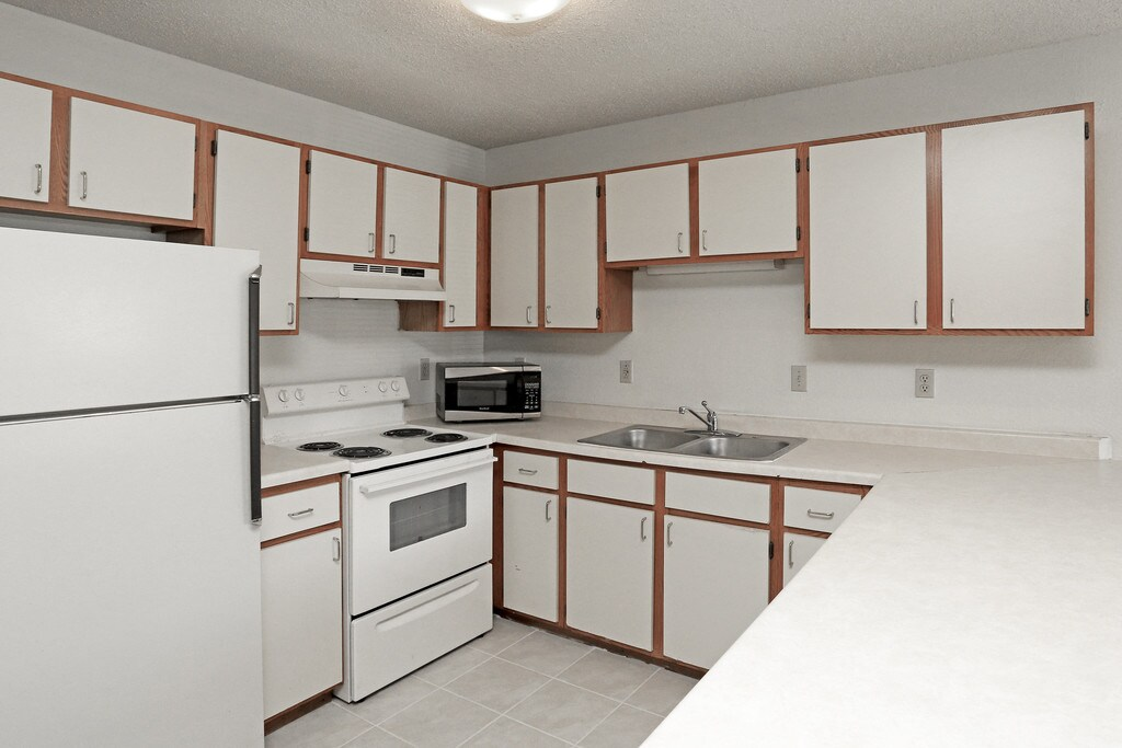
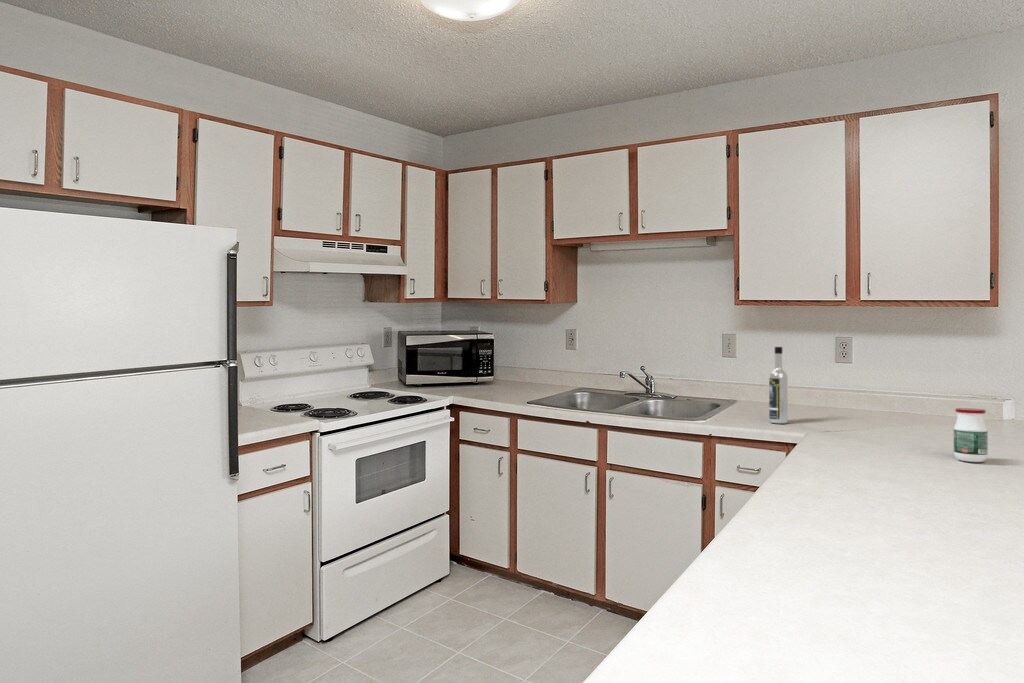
+ jar (970, 434)
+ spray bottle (778, 384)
